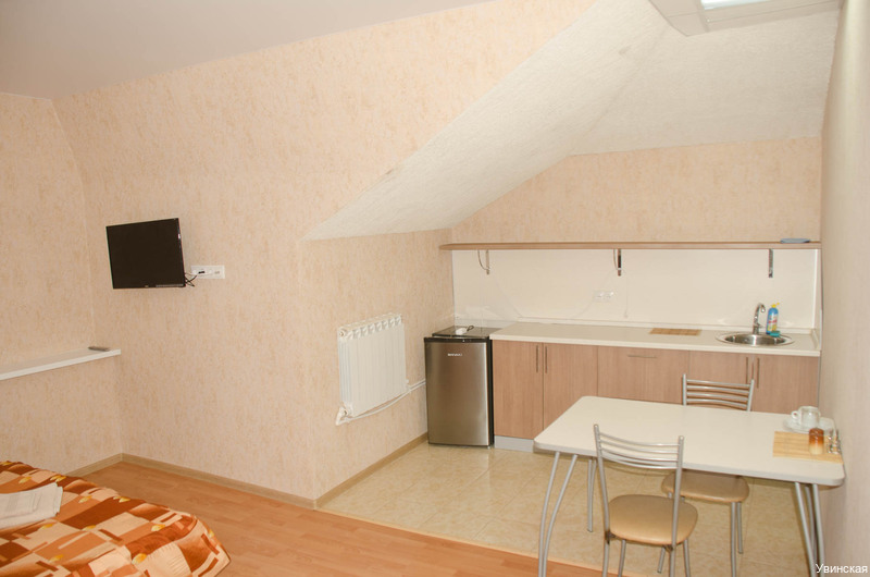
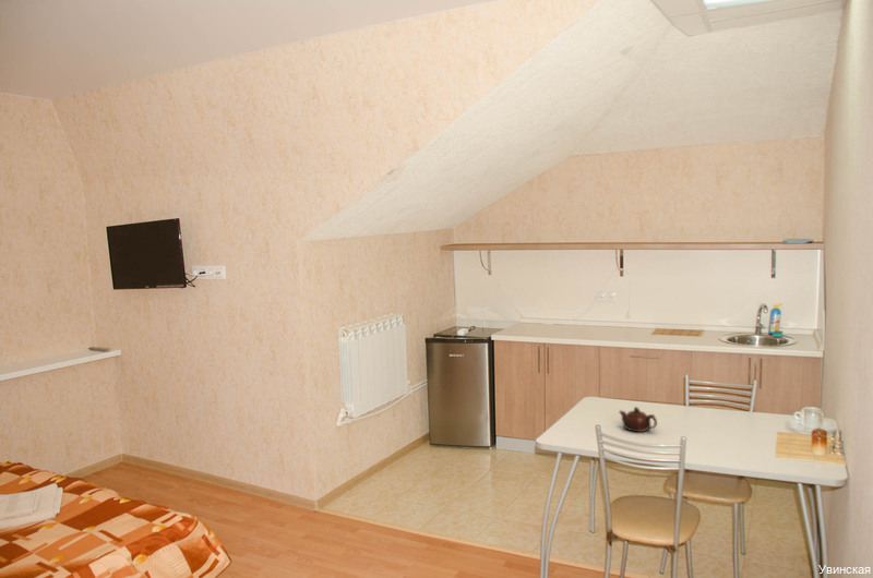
+ teapot (637, 418)
